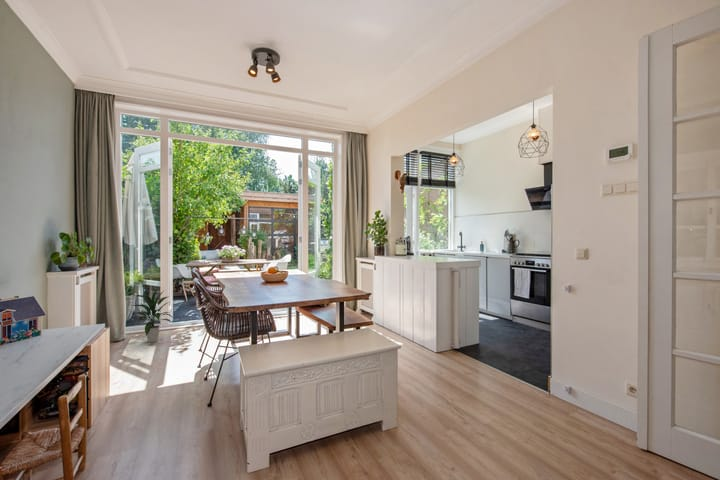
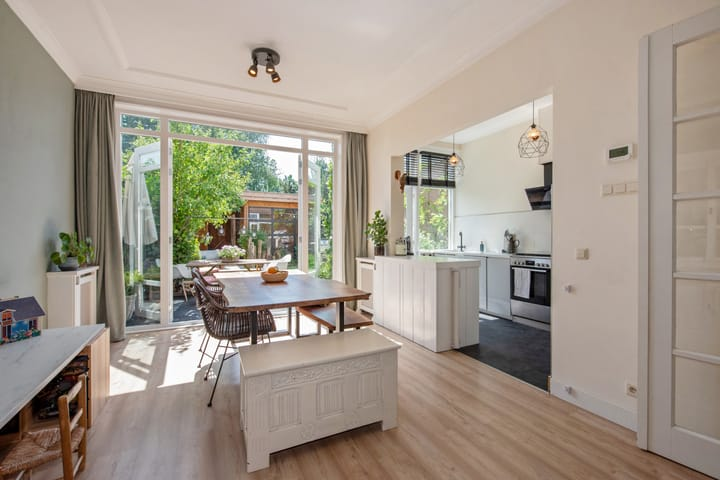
- indoor plant (152, 315)
